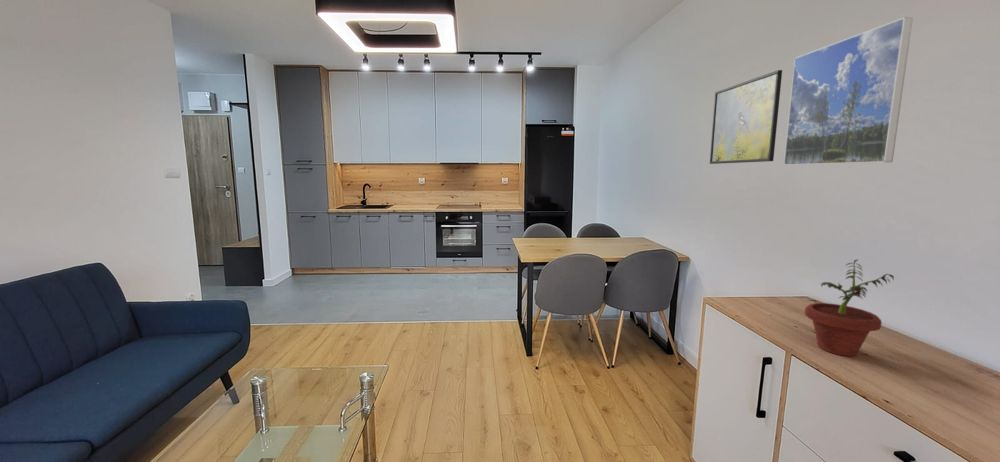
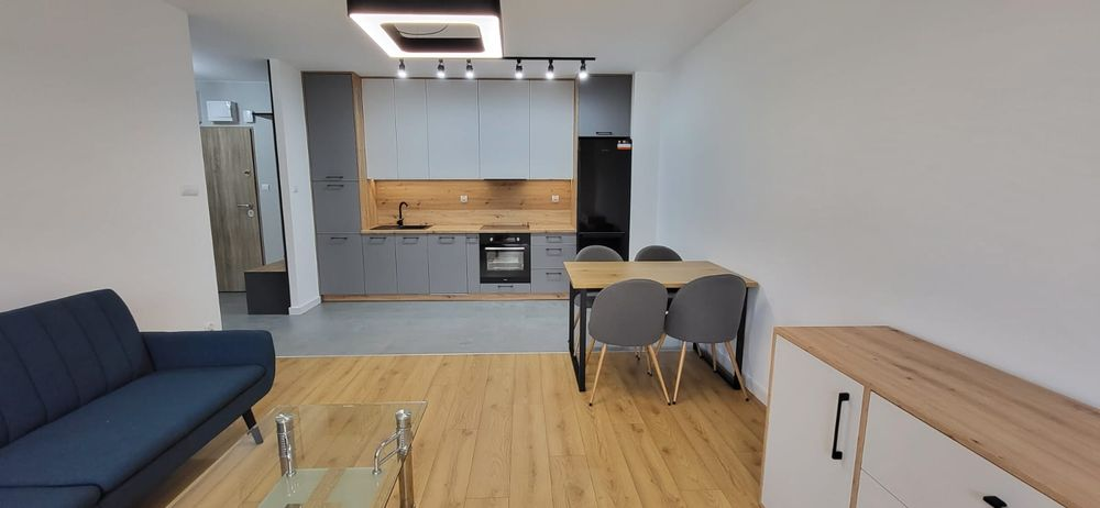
- potted plant (845, 306)
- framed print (741, 123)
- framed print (837, 103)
